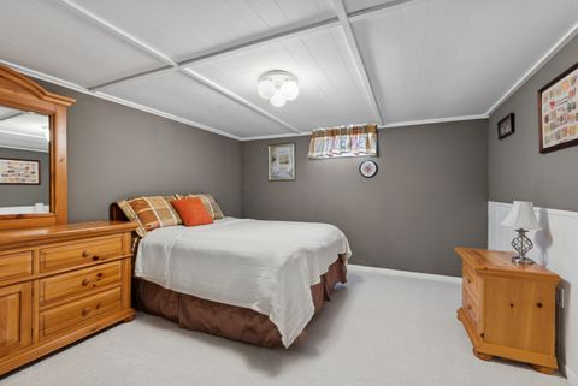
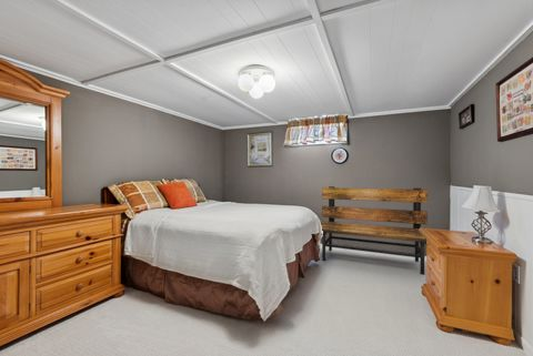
+ bench (369, 225)
